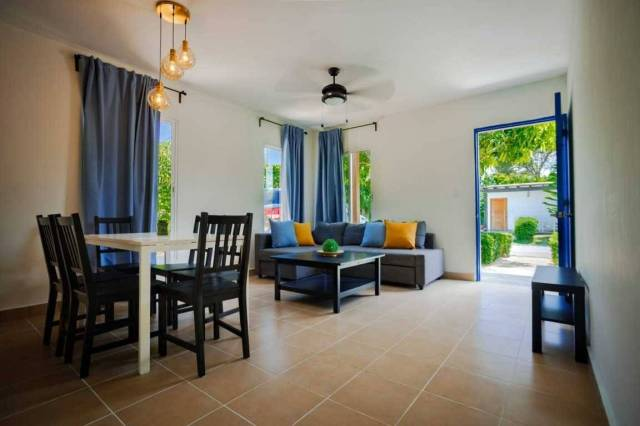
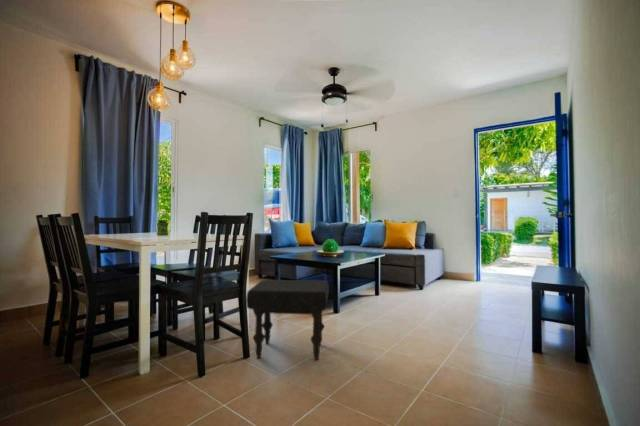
+ ottoman (290, 313)
